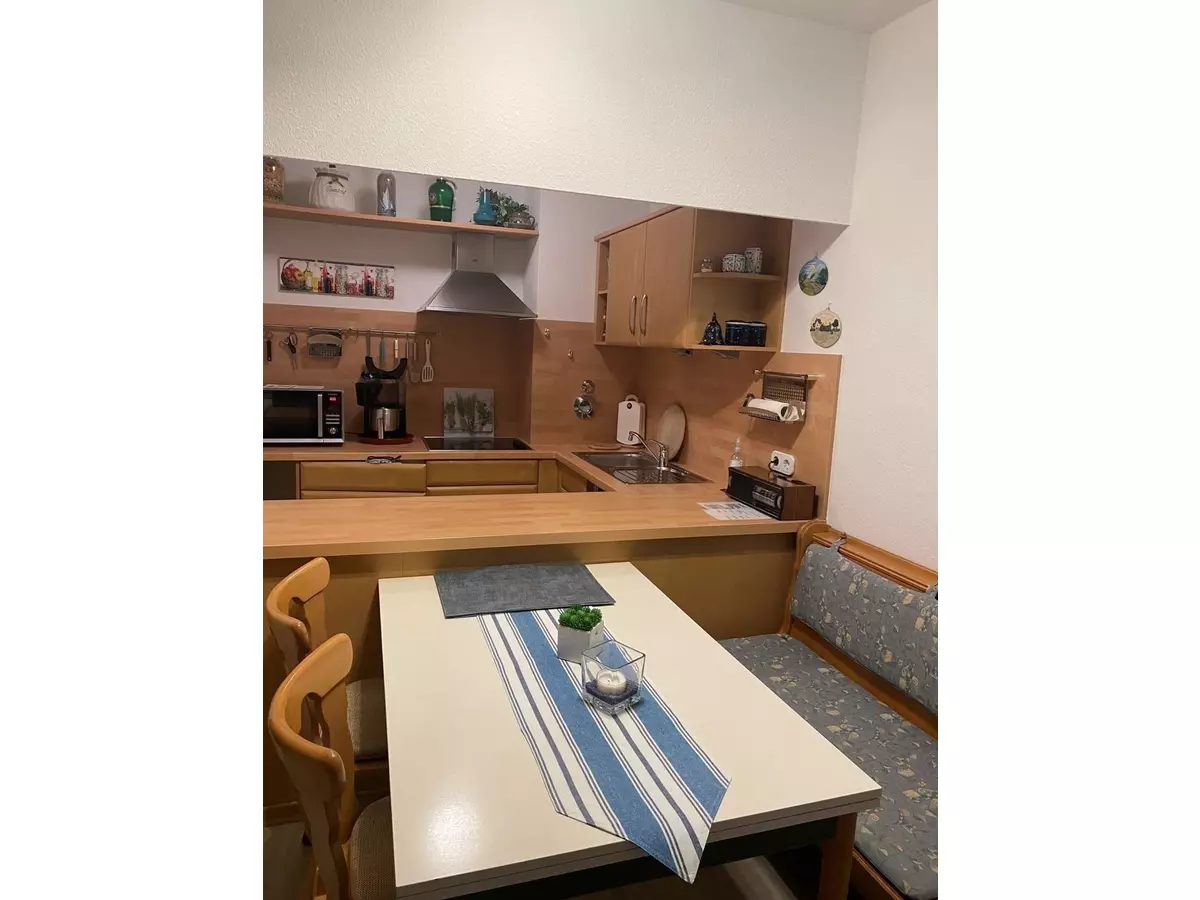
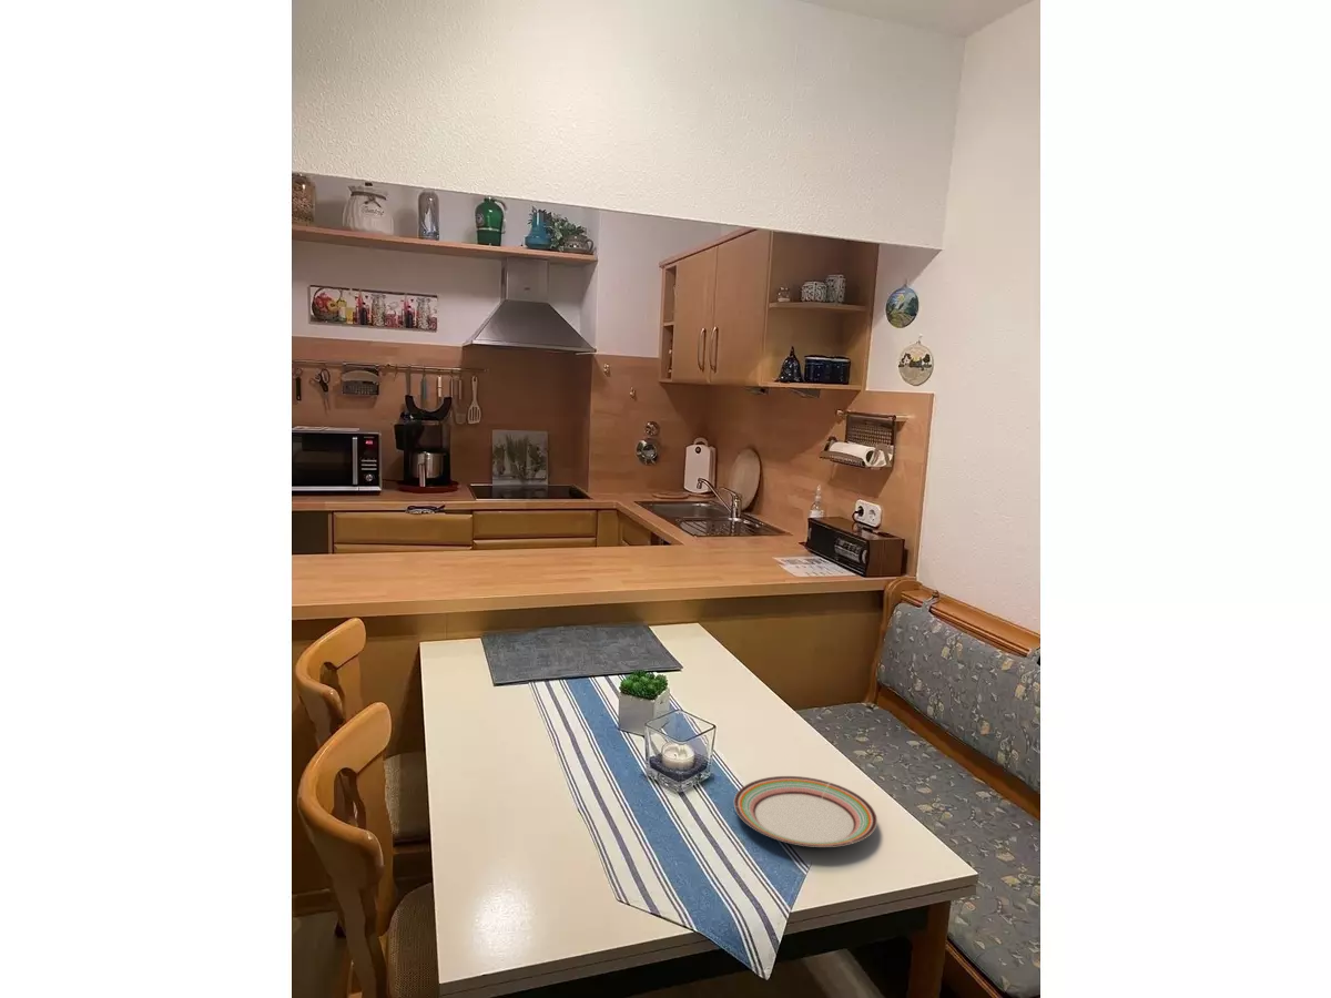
+ plate (804, 814)
